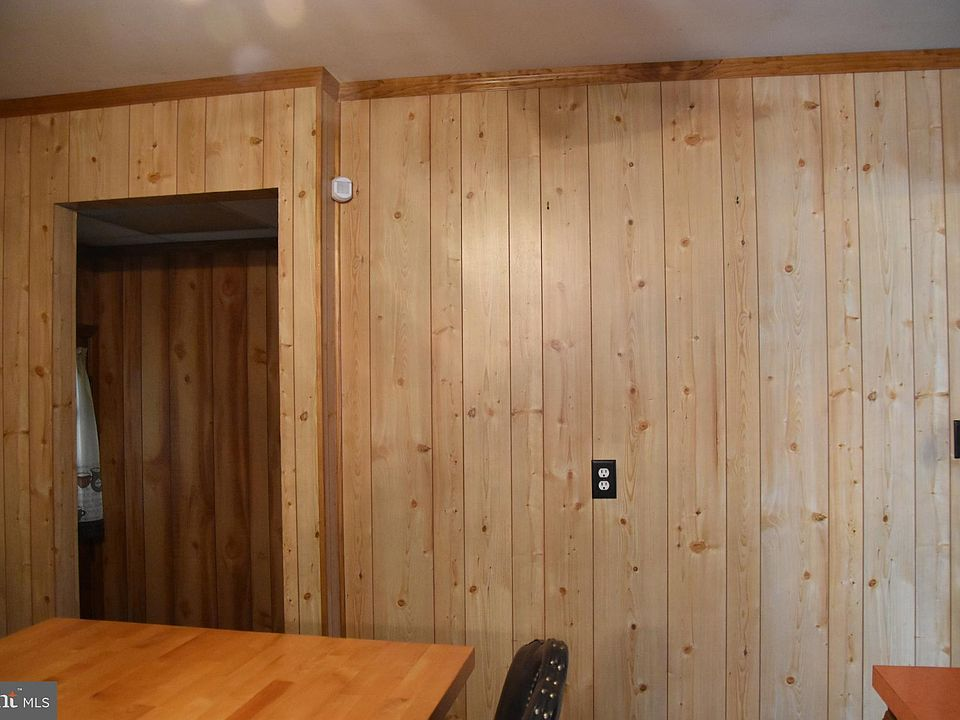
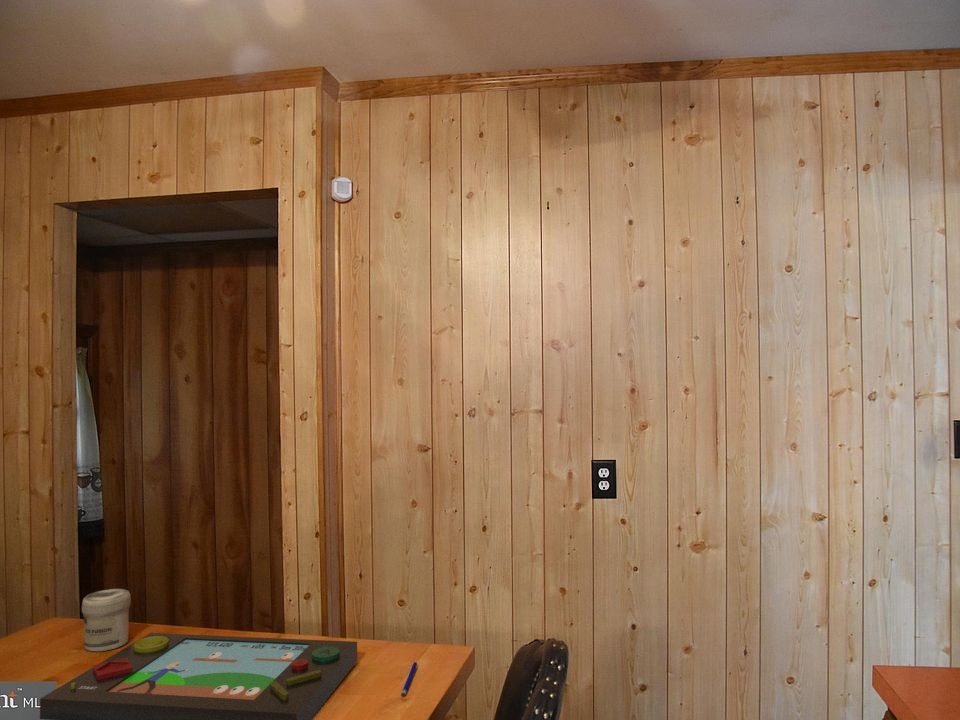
+ jar (106, 619)
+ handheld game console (214, 674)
+ pen (409, 678)
